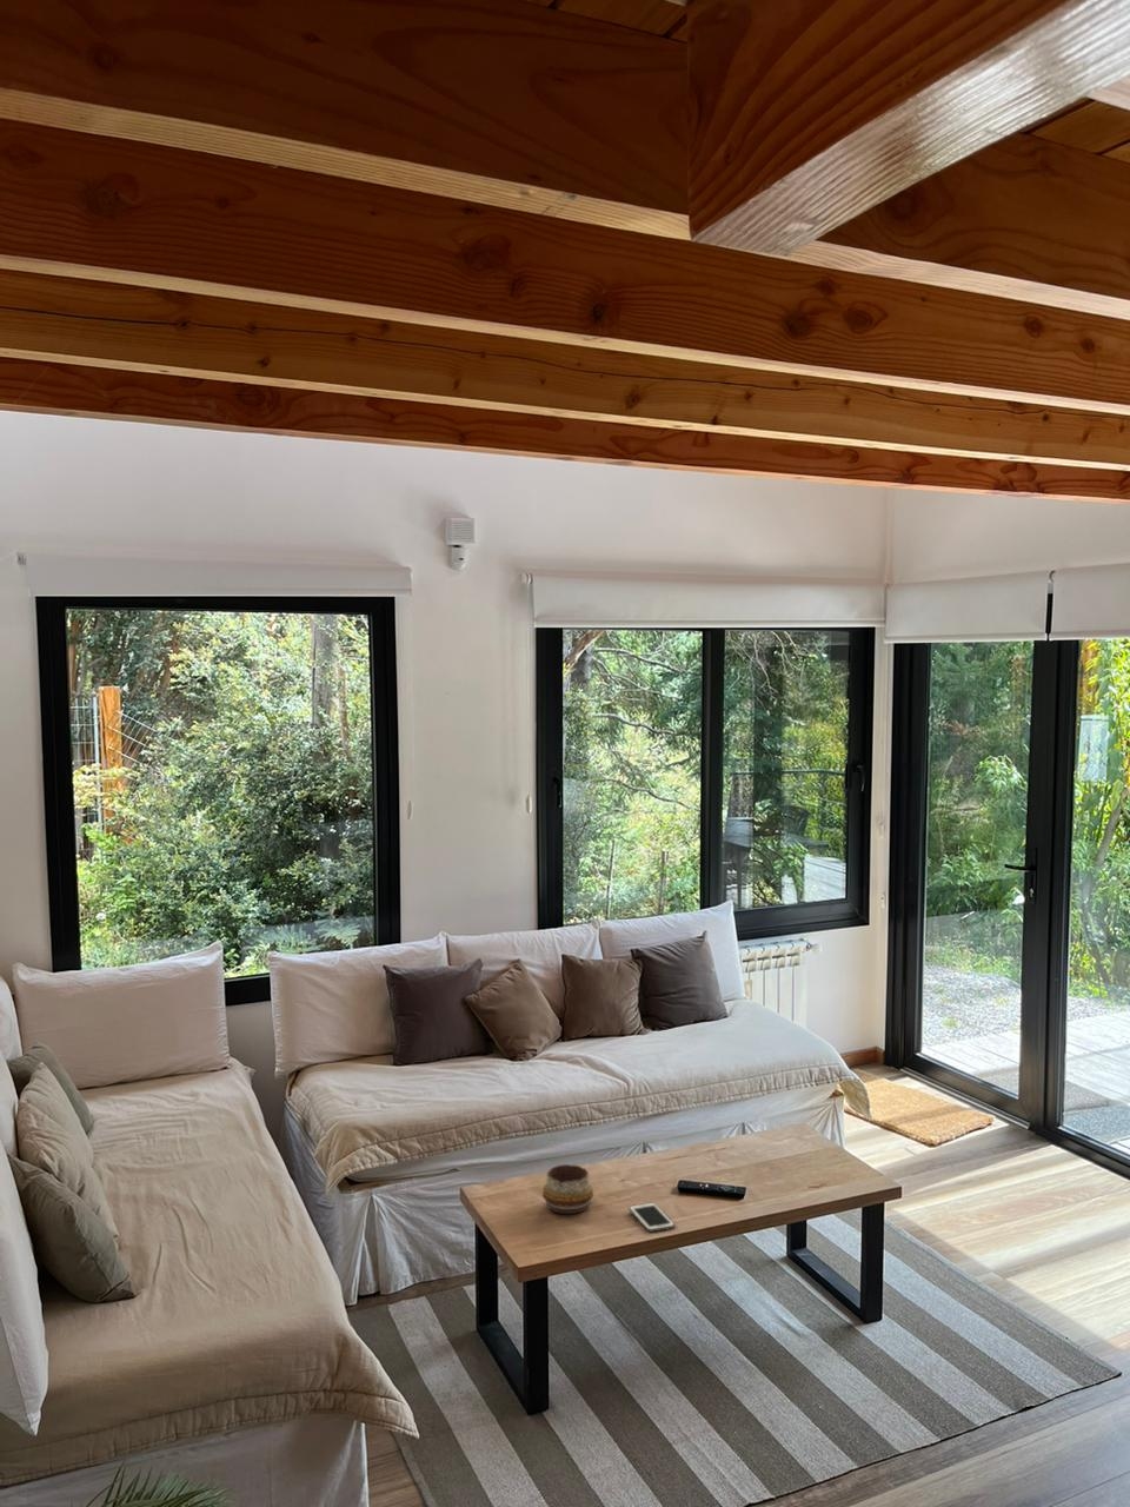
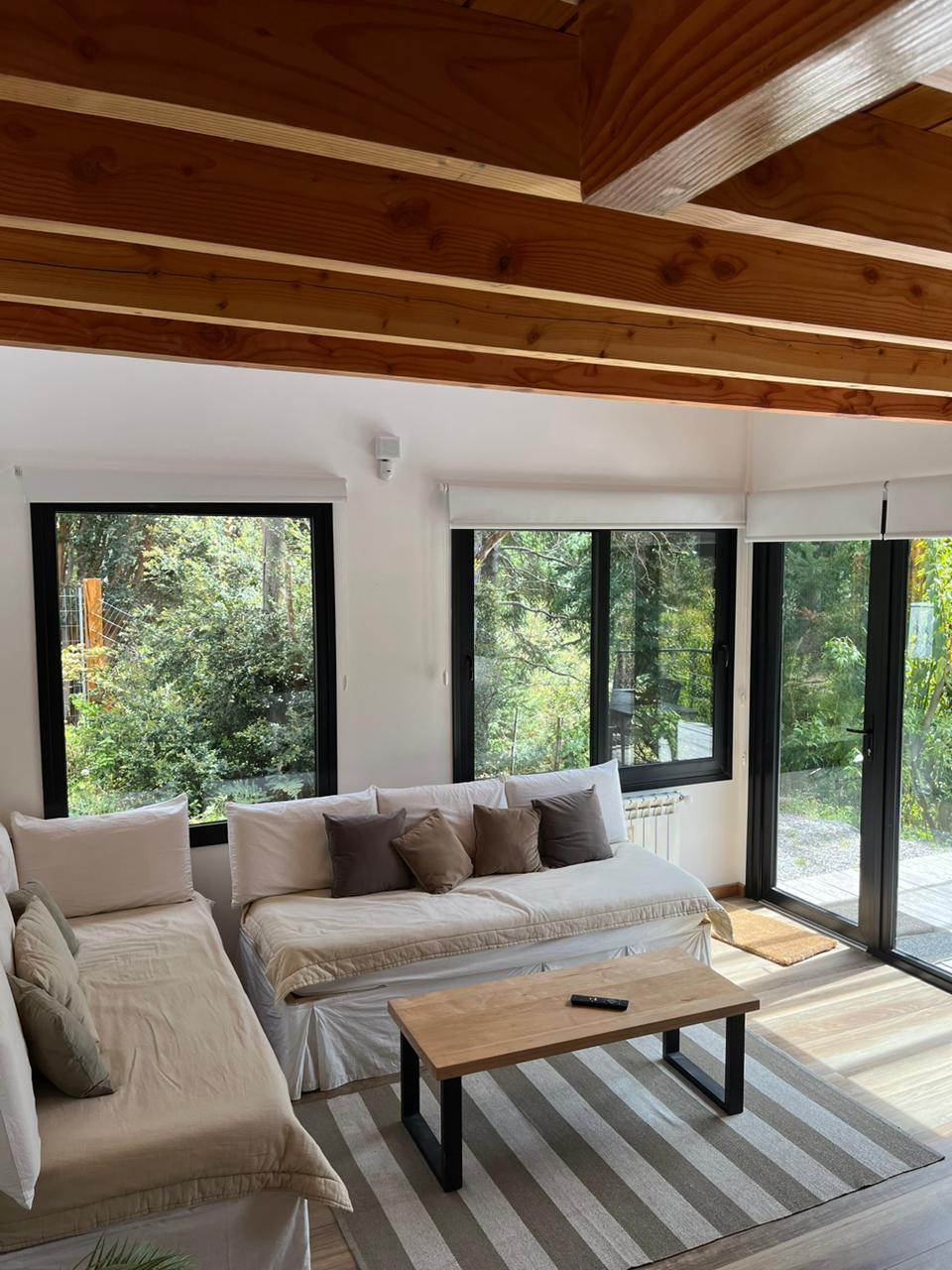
- cell phone (650, 1216)
- decorative bowl (567, 1189)
